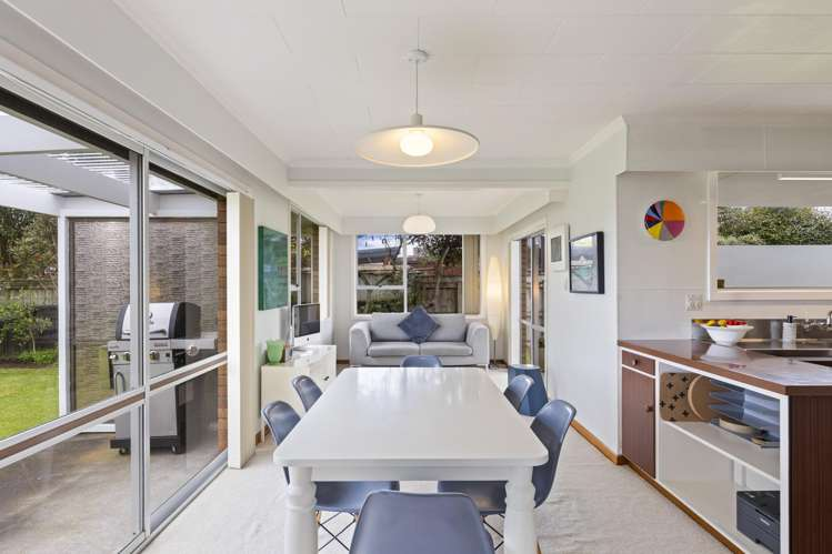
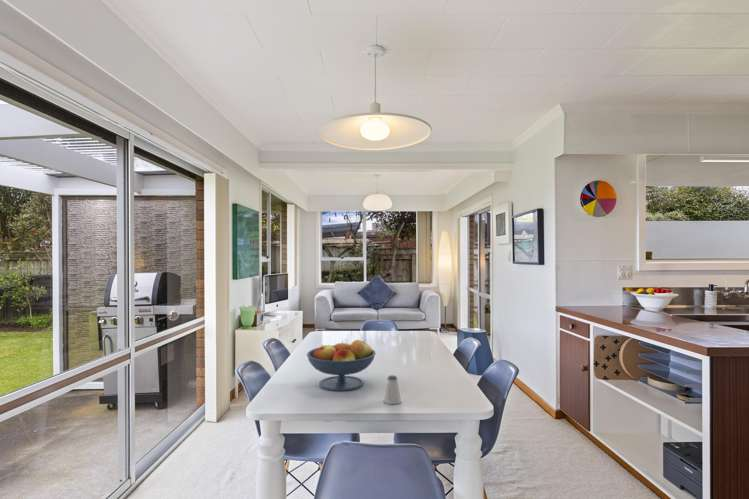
+ saltshaker (392, 388)
+ fruit bowl (341, 362)
